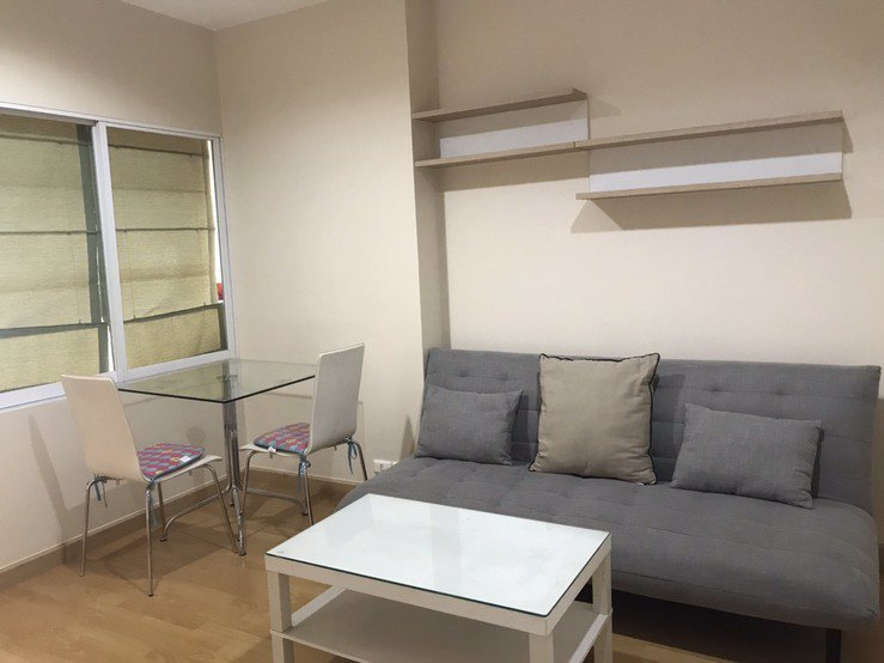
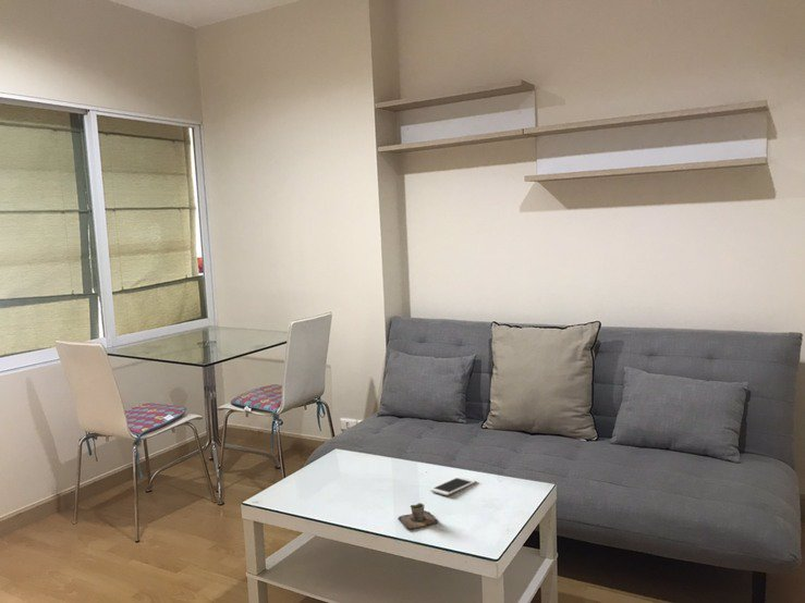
+ cup (417, 513)
+ cell phone (453, 485)
